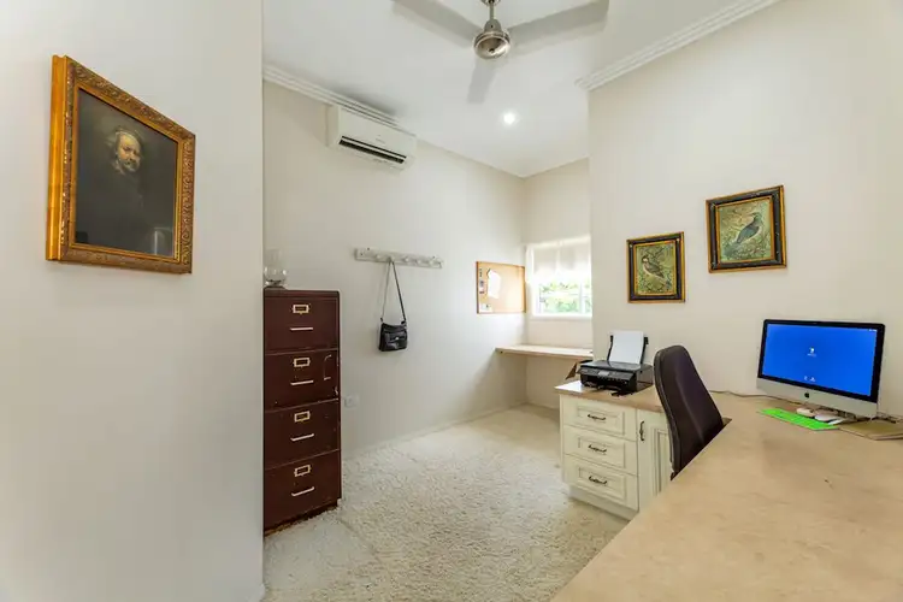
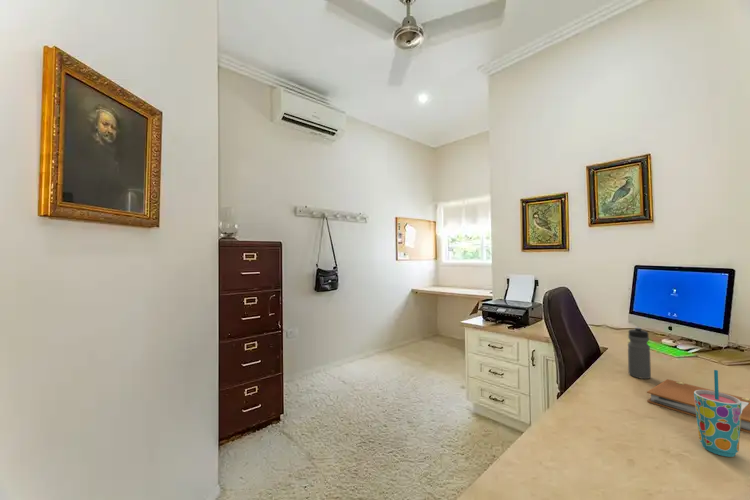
+ notebook (709, 390)
+ water bottle (638, 351)
+ cup (717, 410)
